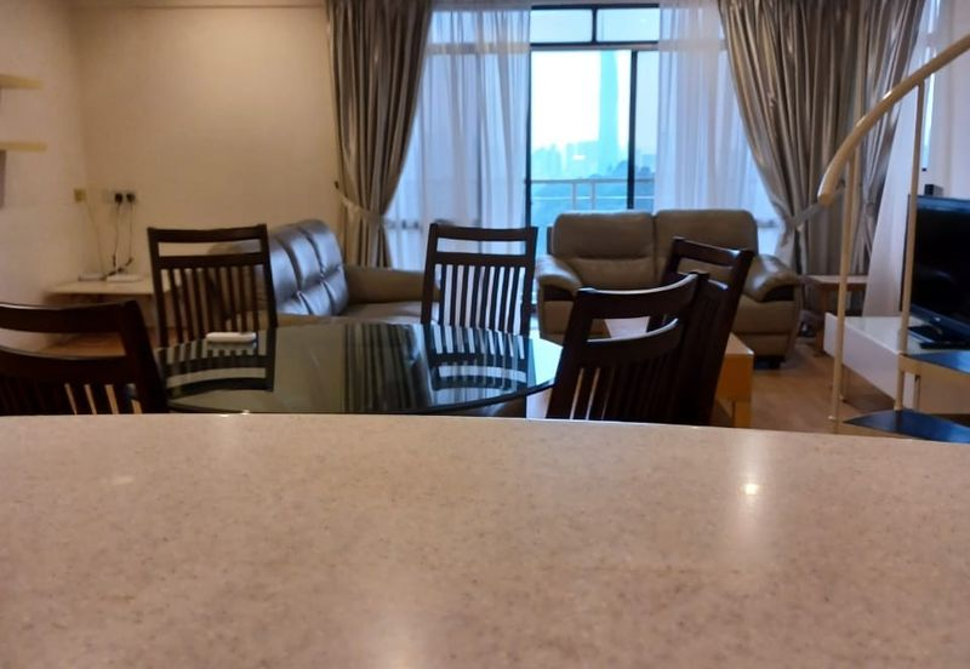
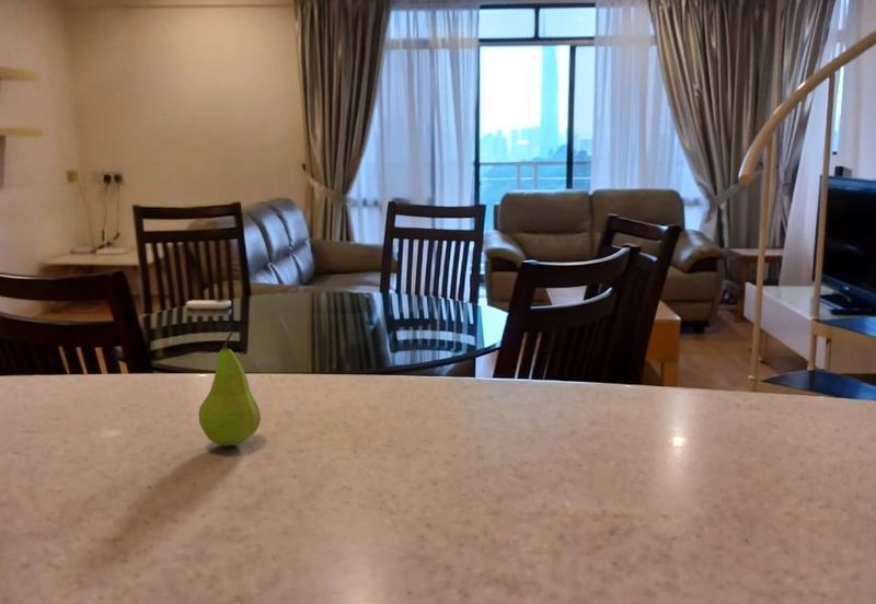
+ fruit (228, 387)
